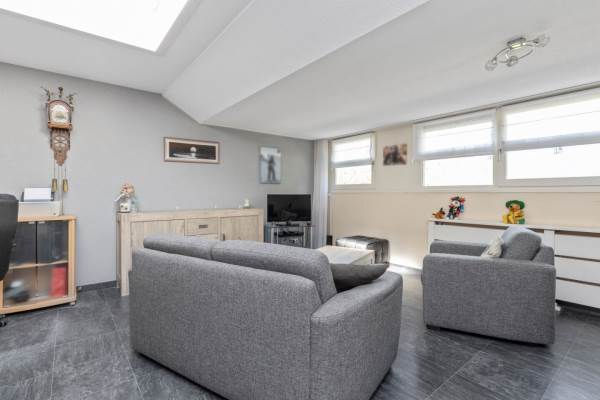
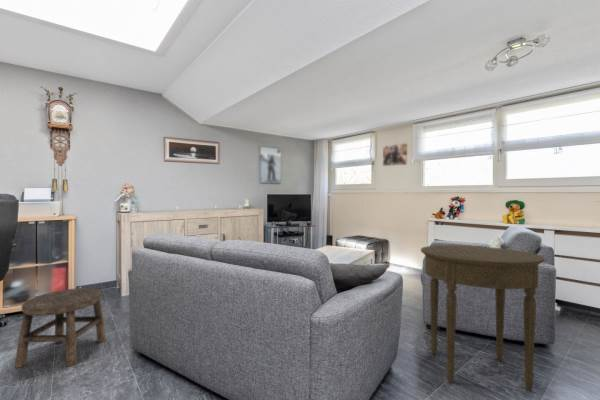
+ stool (63, 324)
+ side table (496, 310)
